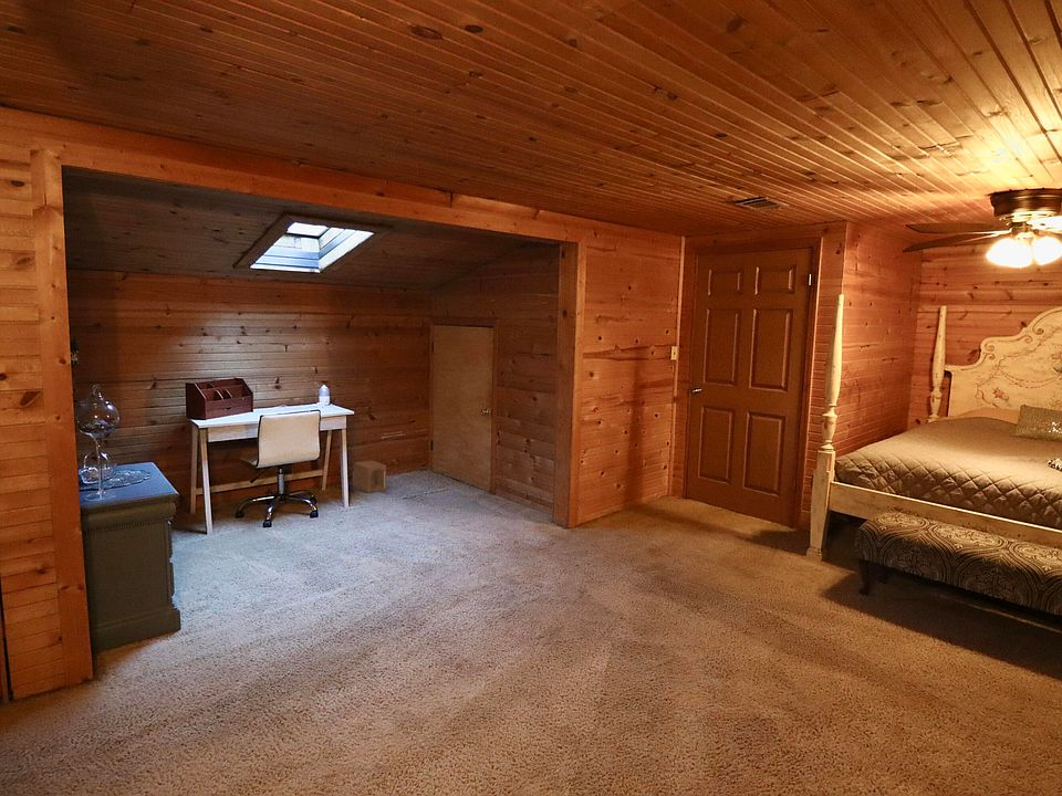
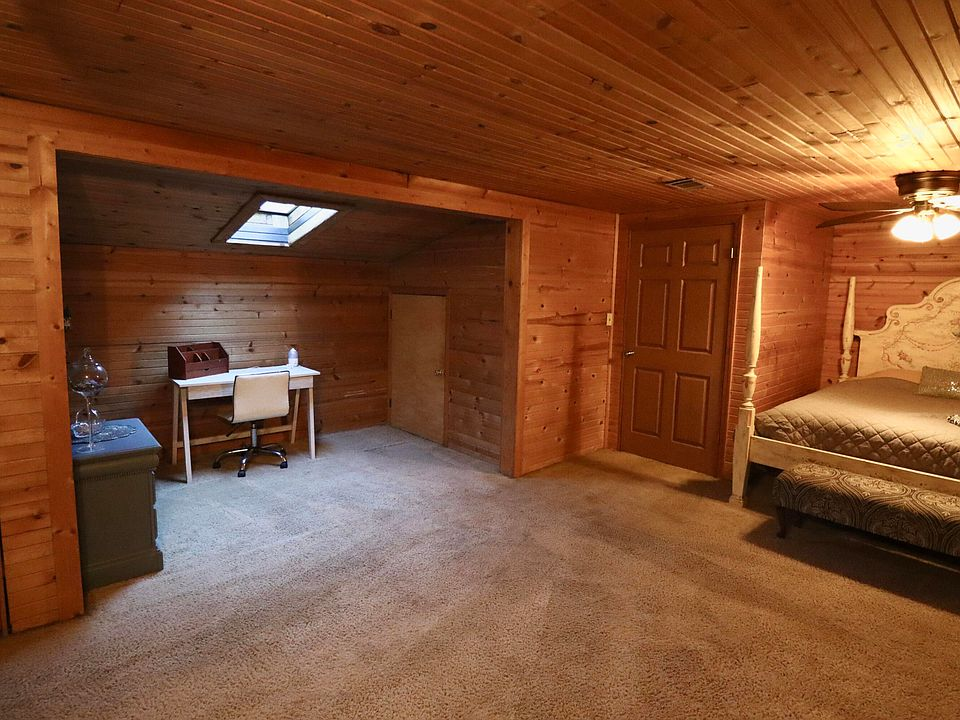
- cardboard box (371, 476)
